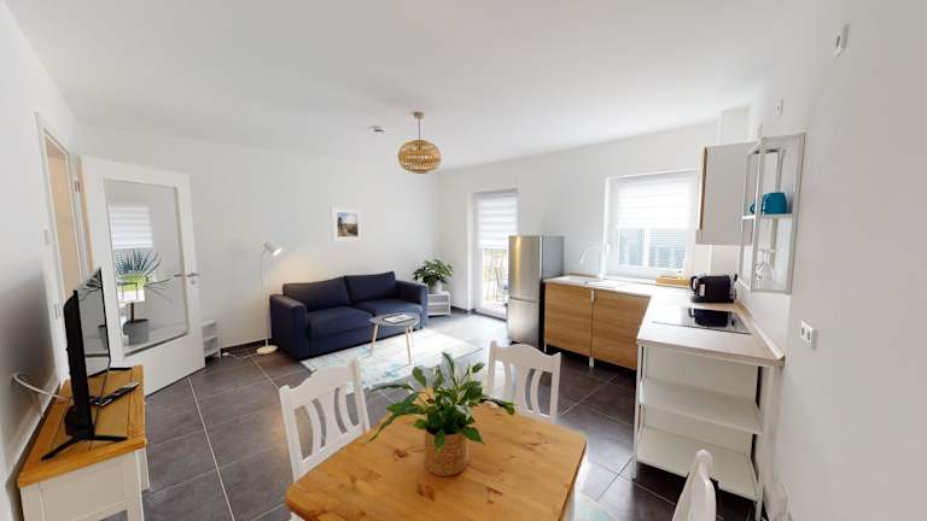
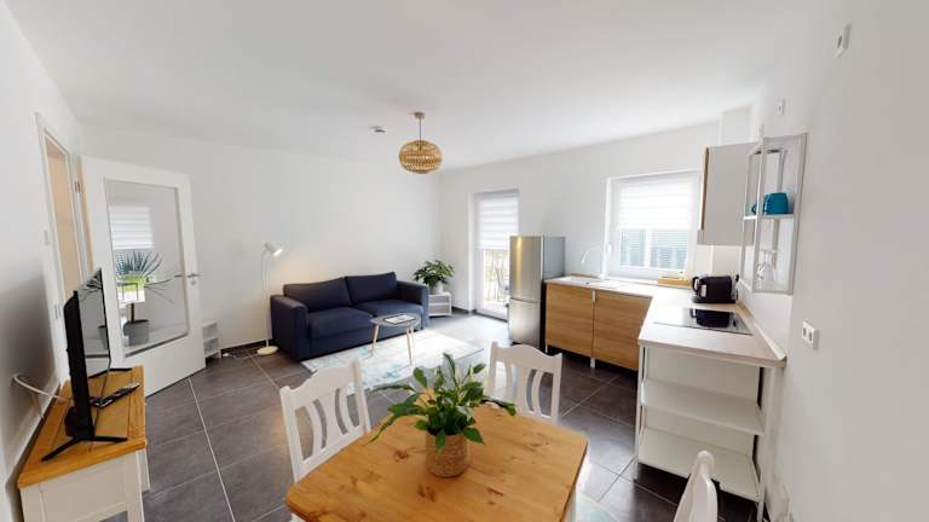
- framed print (348, 224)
